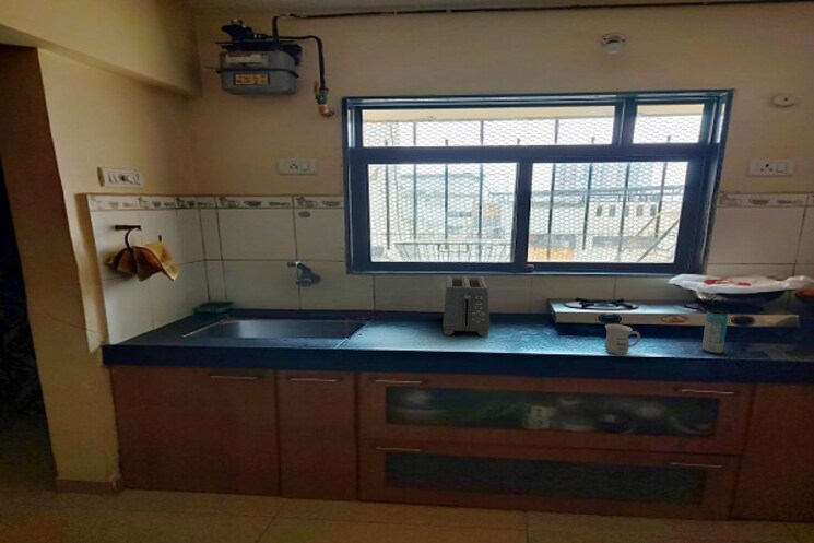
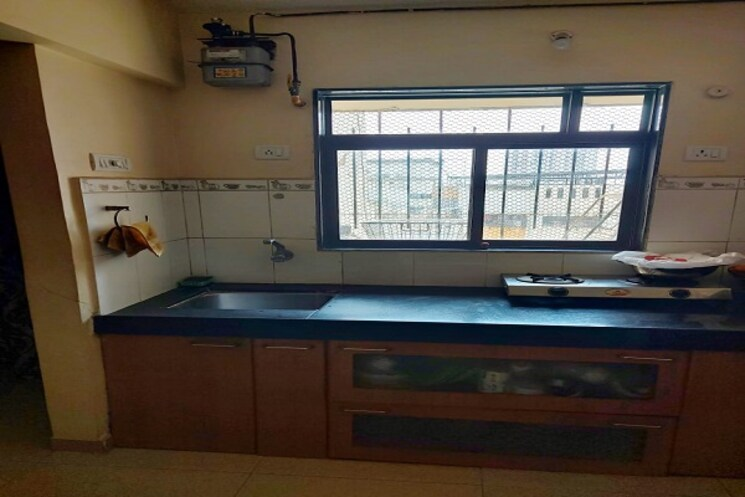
- toaster (465, 305)
- mug (622, 340)
- beverage can (715, 331)
